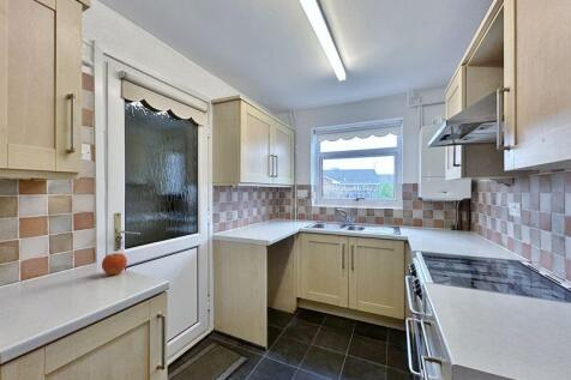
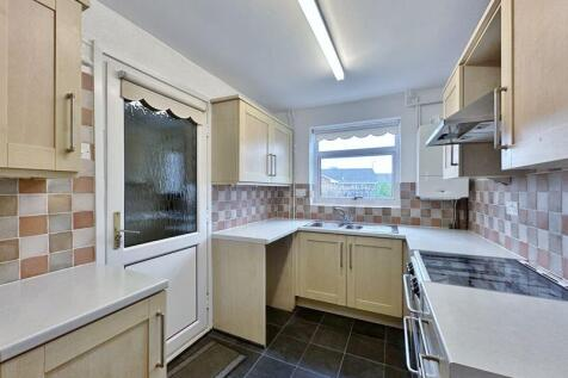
- fruit (114, 263)
